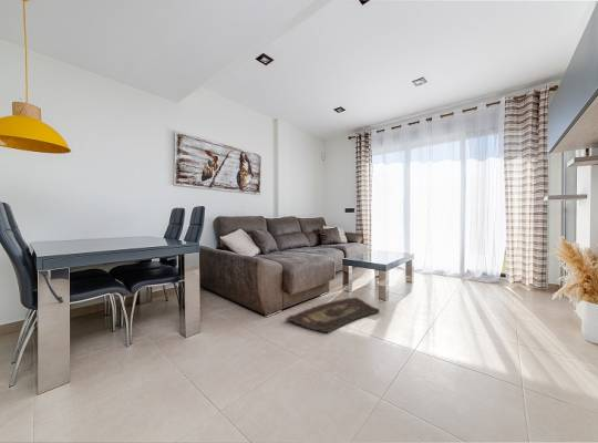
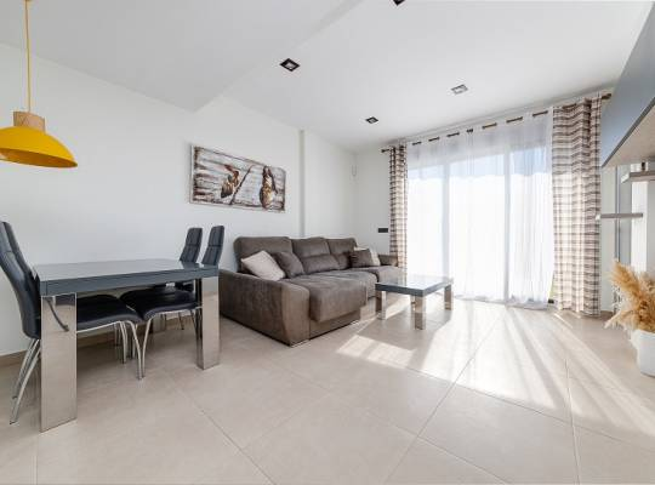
- rug (336, 311)
